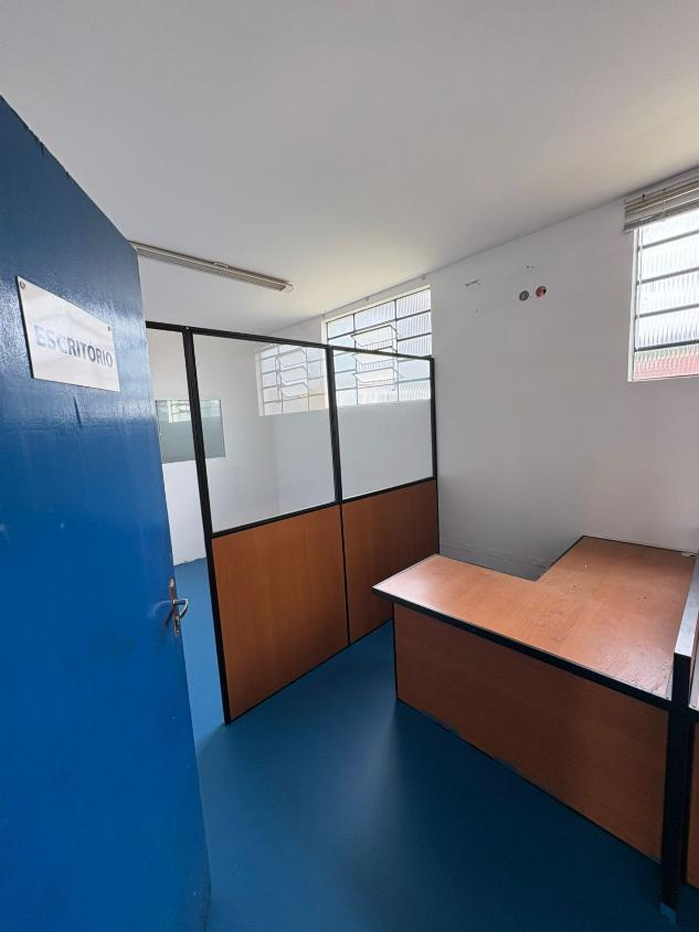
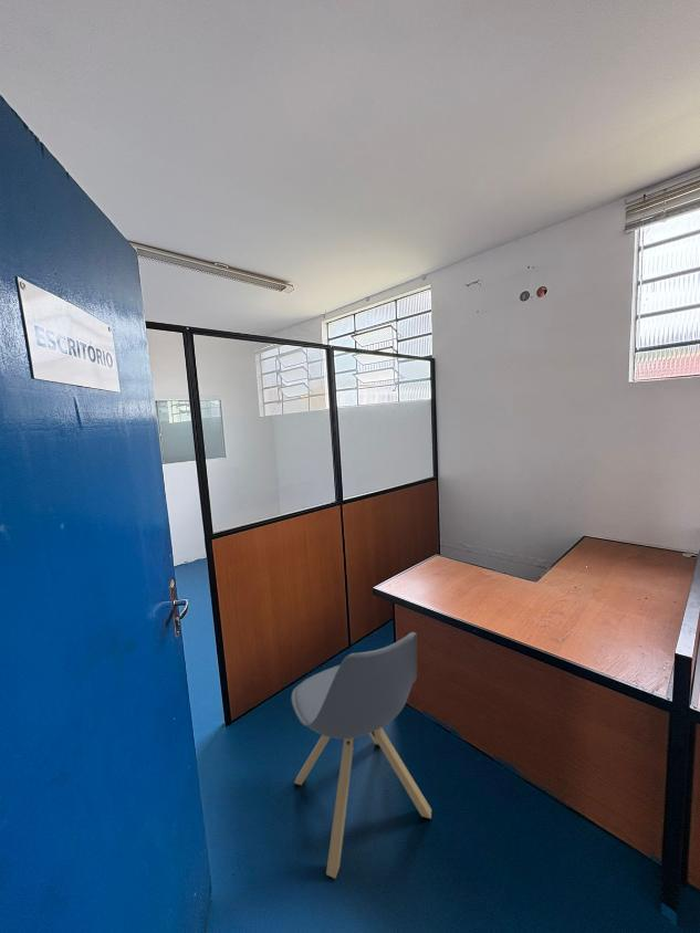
+ chair (356, 710)
